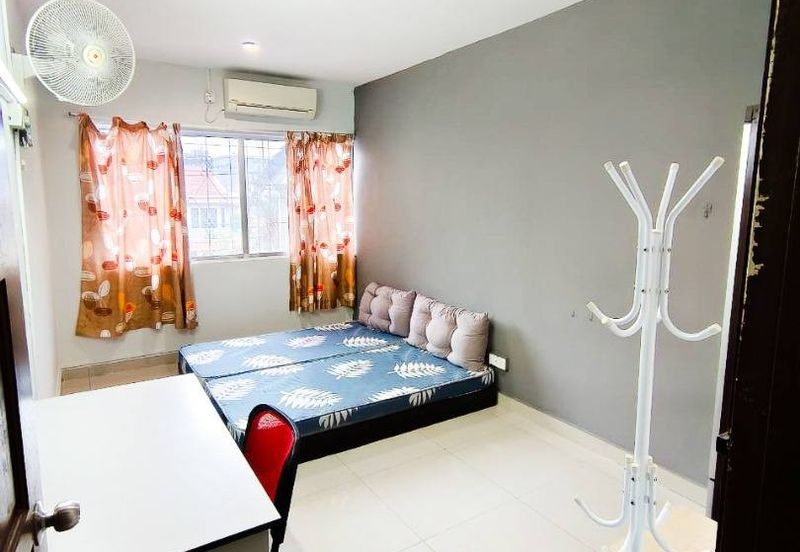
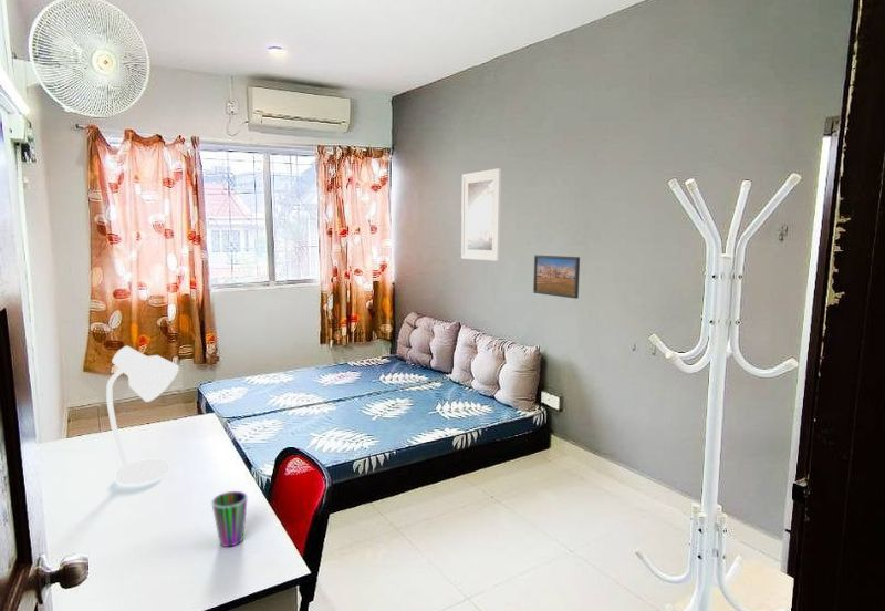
+ cup (230, 519)
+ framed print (480, 216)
+ desk lamp (145, 401)
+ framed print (555, 276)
